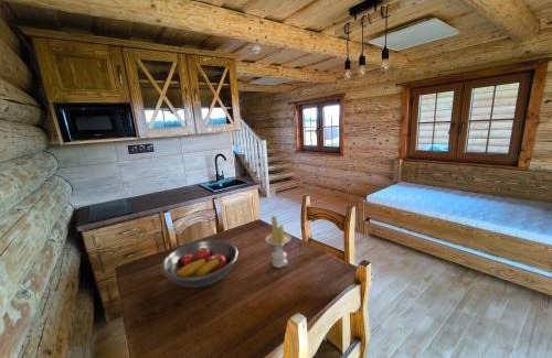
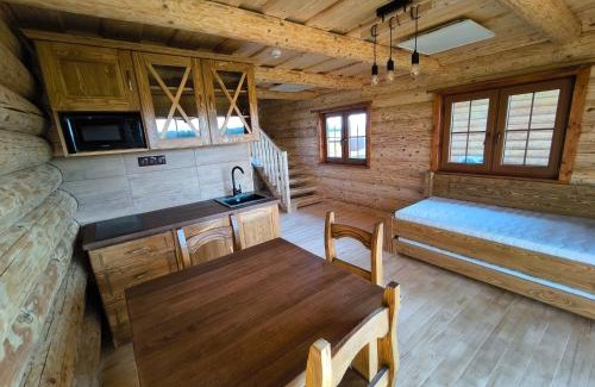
- candle (278, 239)
- fruit bowl (201, 262)
